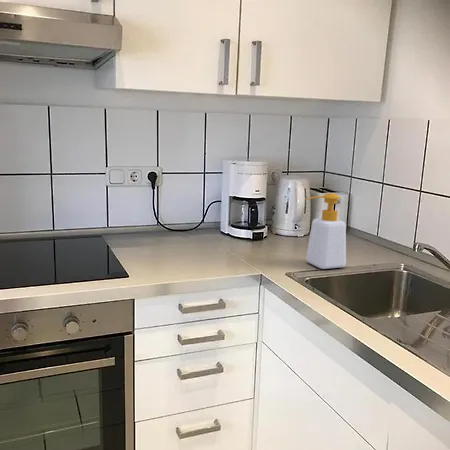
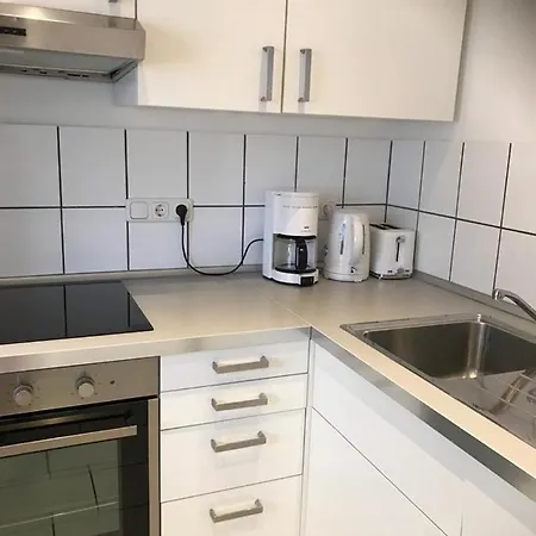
- soap bottle (322, 230)
